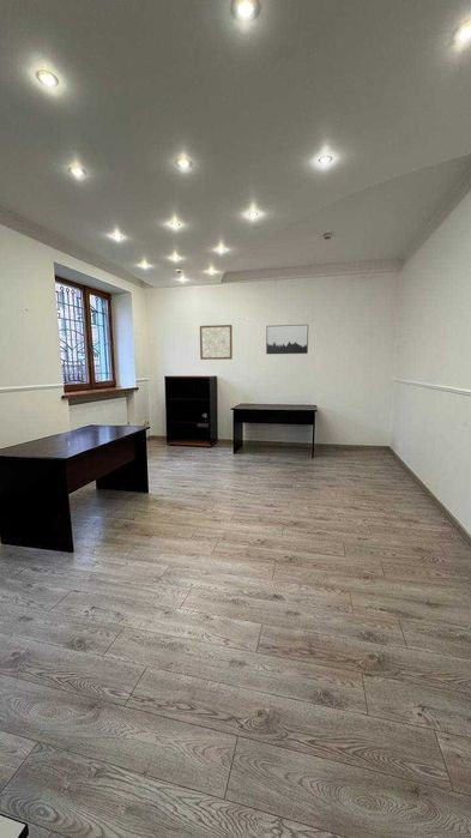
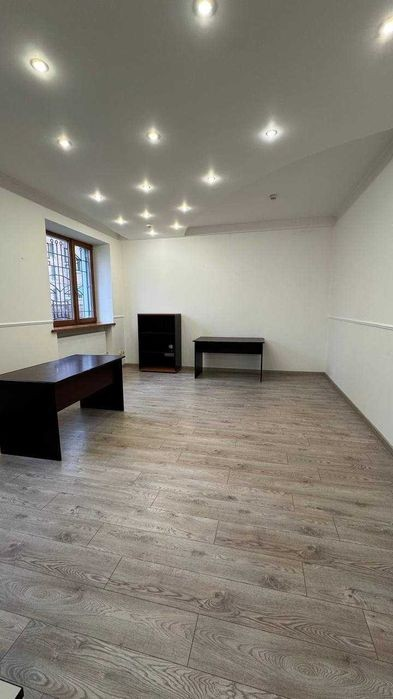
- wall art (286, 339)
- wall art (215, 343)
